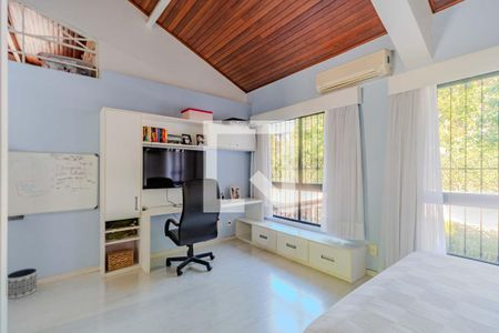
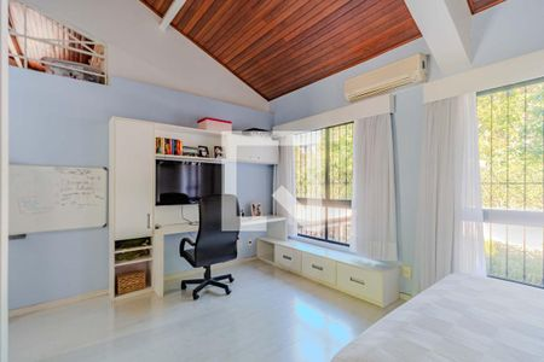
- planter (21, 283)
